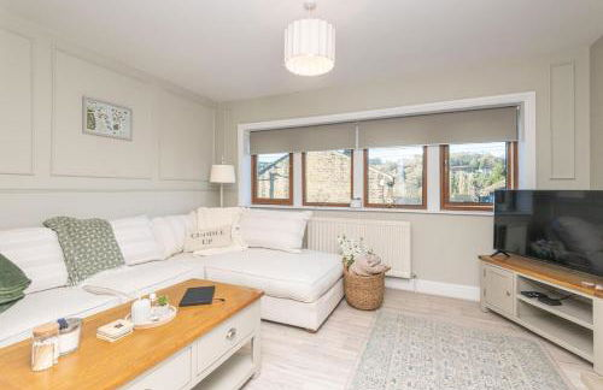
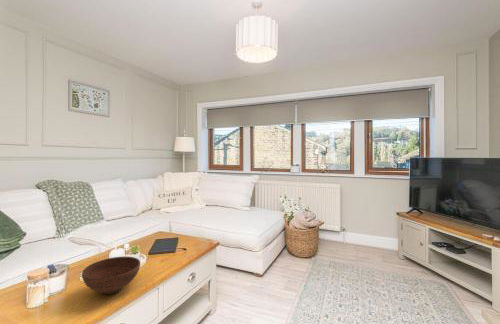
+ bowl (112, 278)
